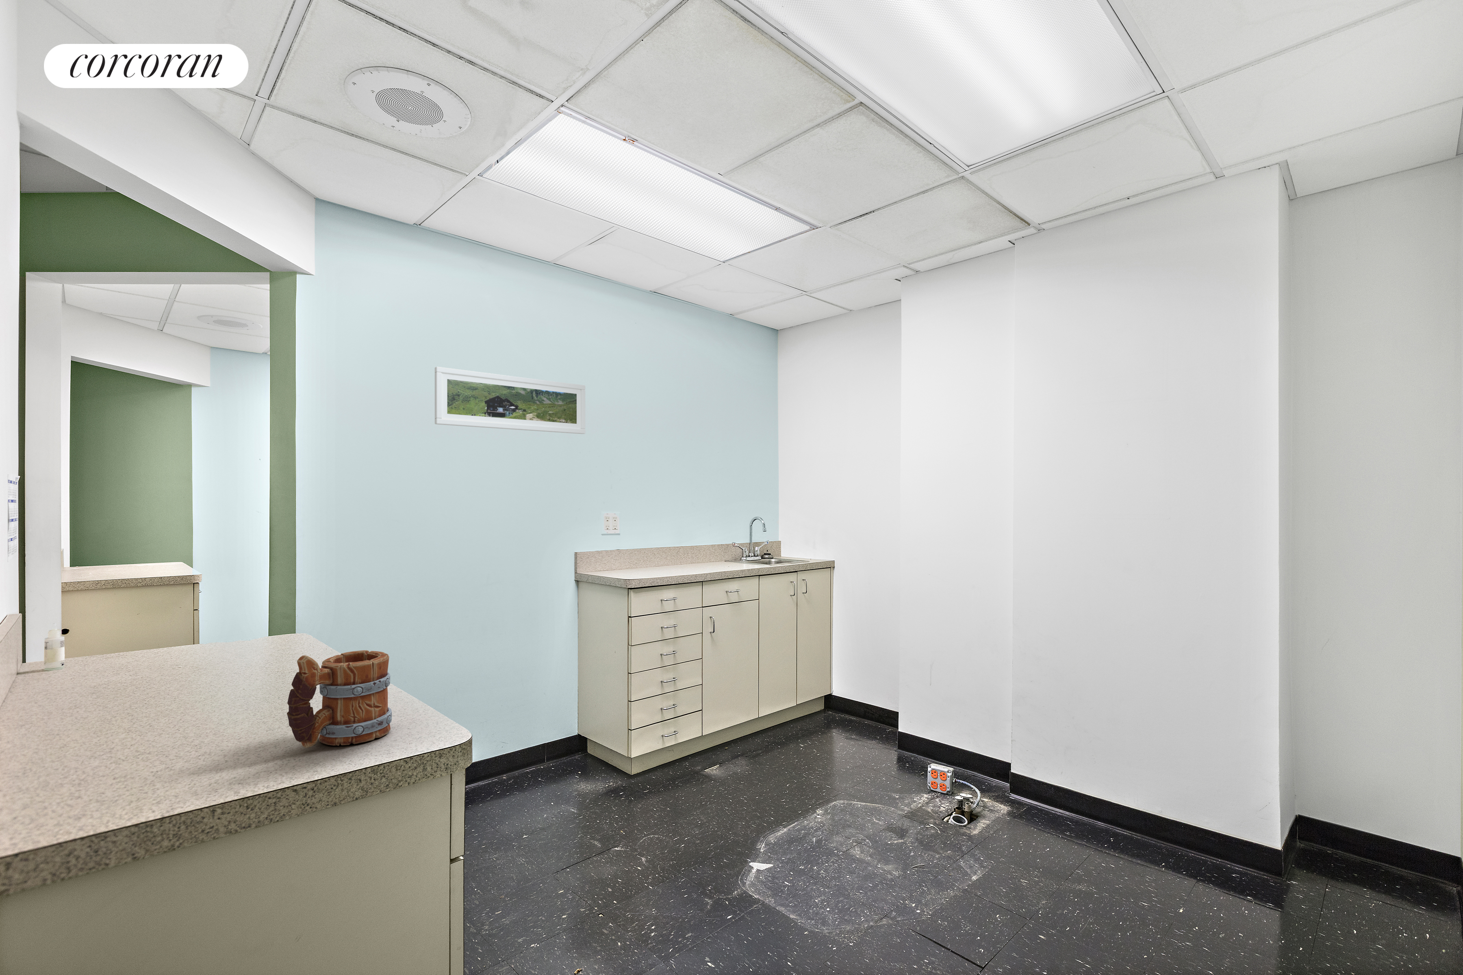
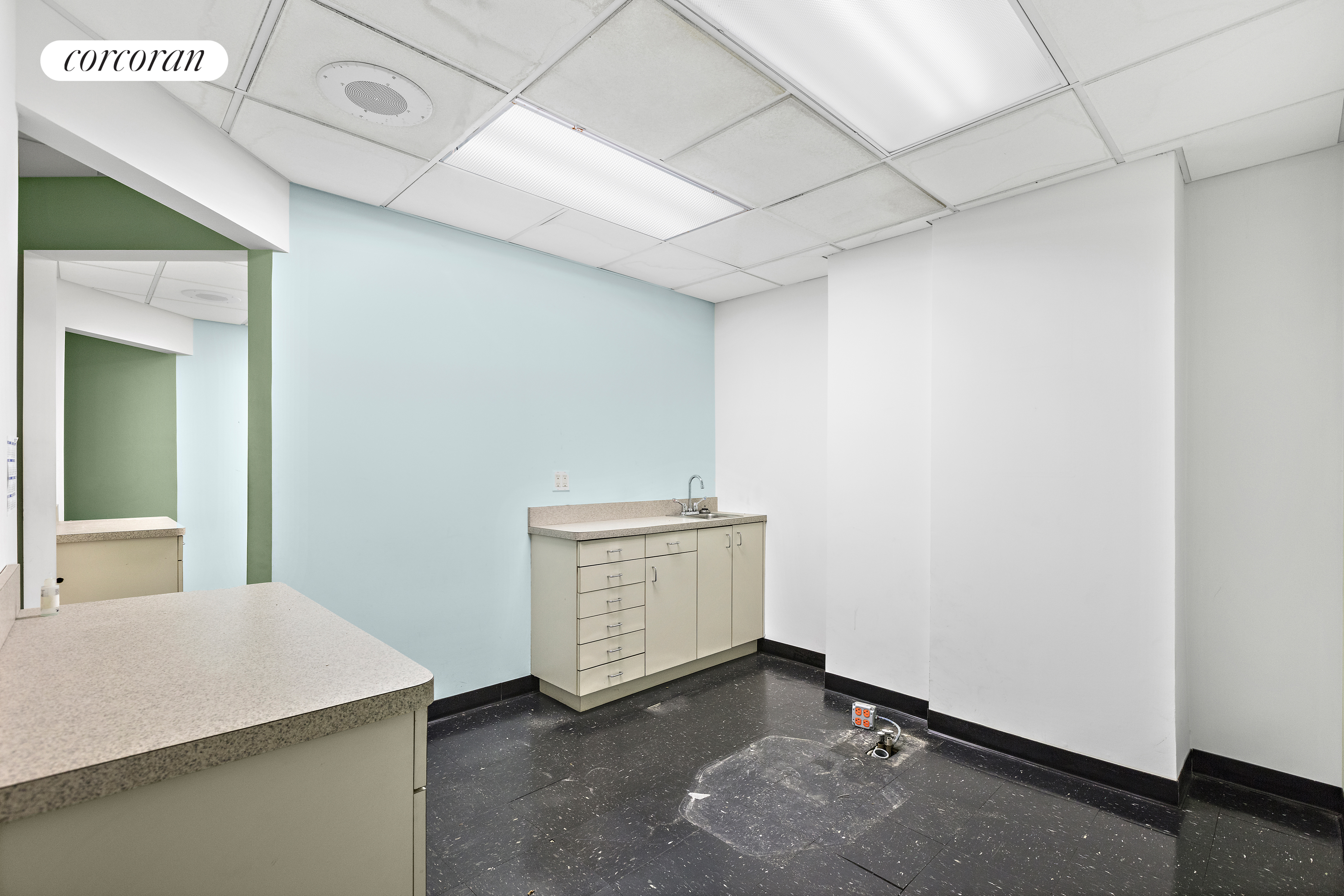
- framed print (516, 403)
- mug (341, 693)
